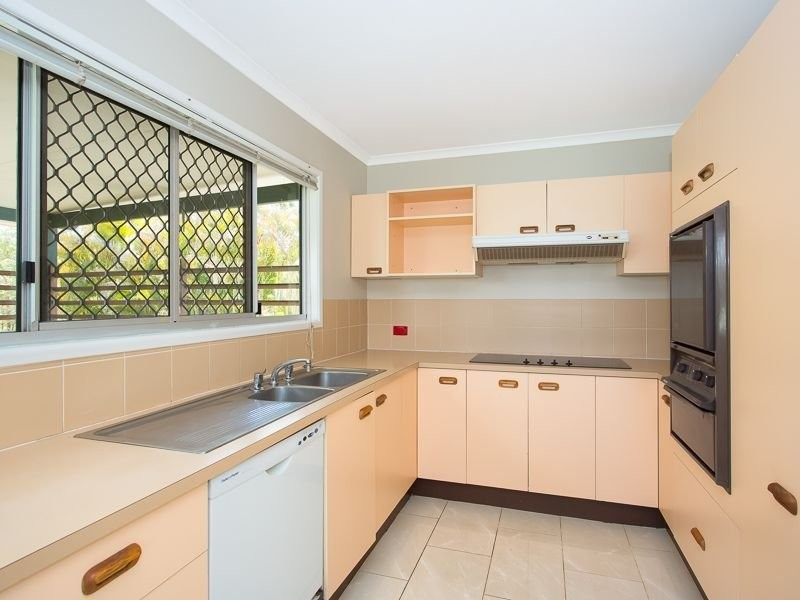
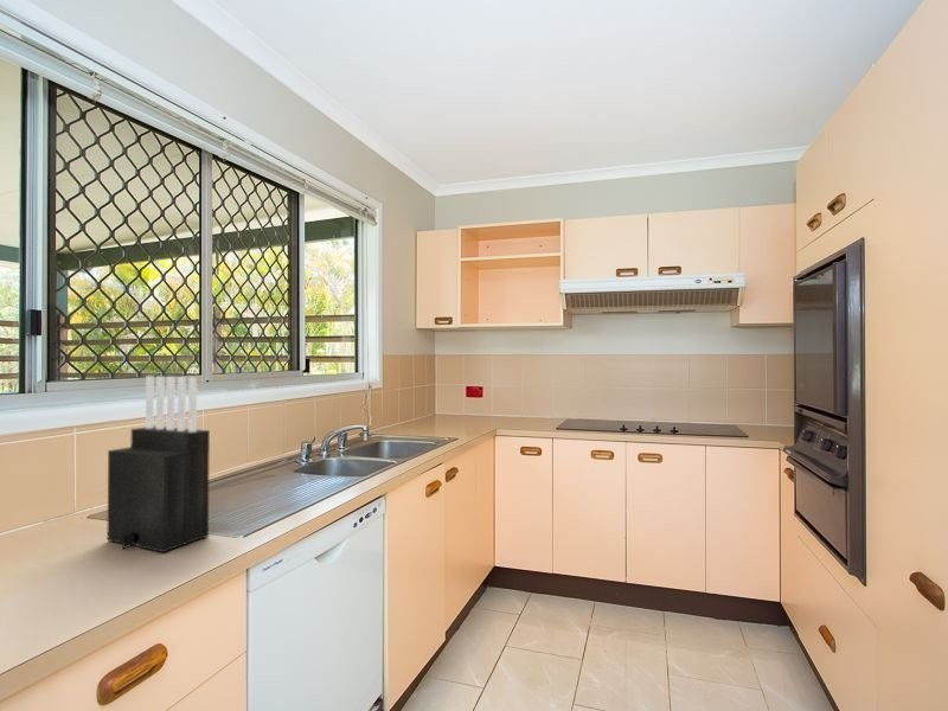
+ knife block (154, 459)
